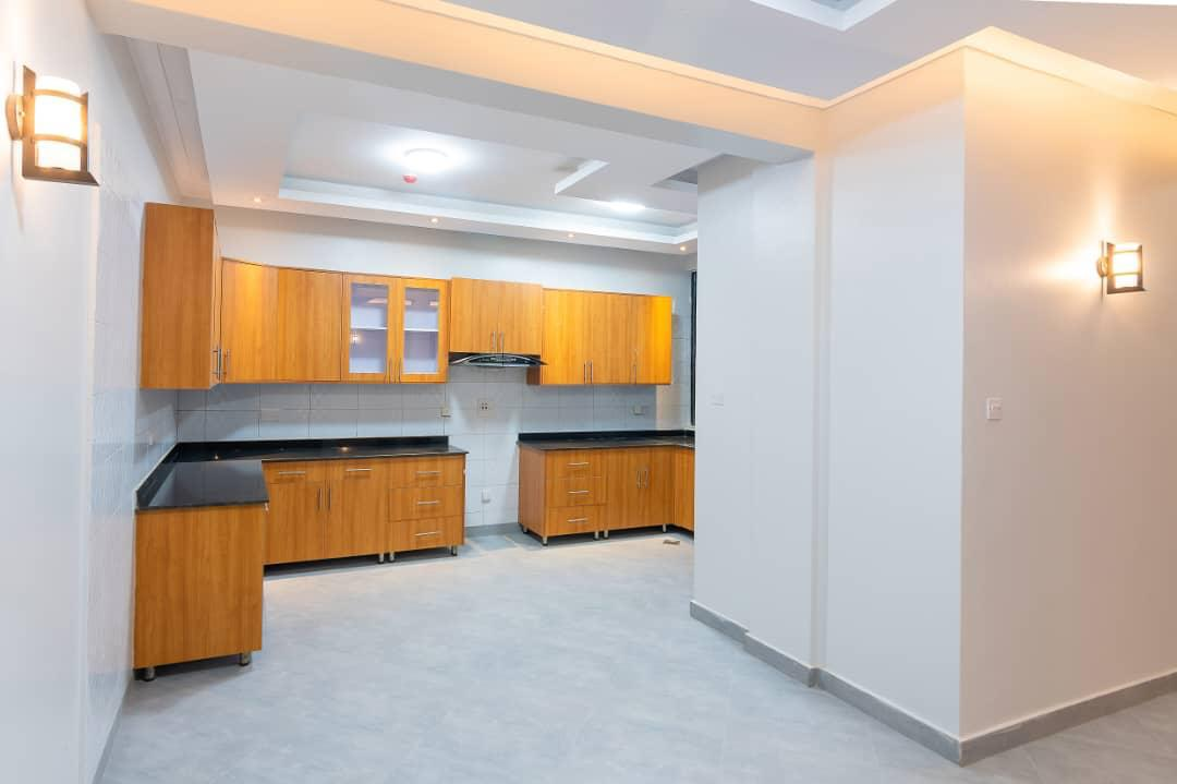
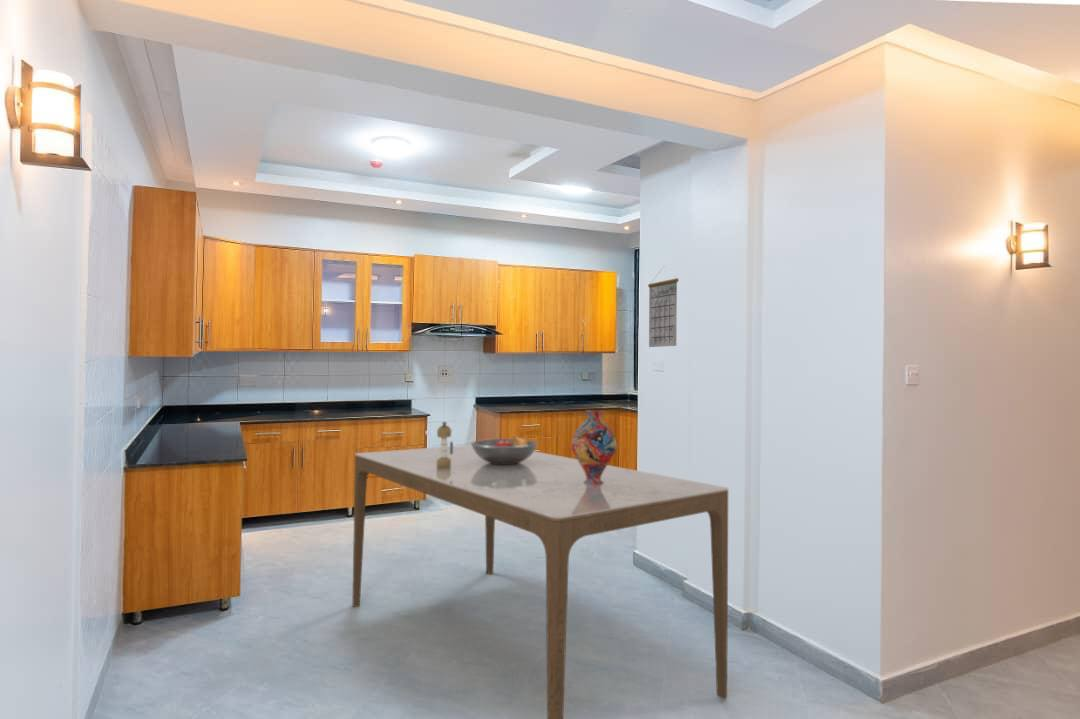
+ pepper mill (445, 444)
+ vase (593, 446)
+ fruit bowl (504, 449)
+ dining table (493, 556)
+ calendar (662, 306)
